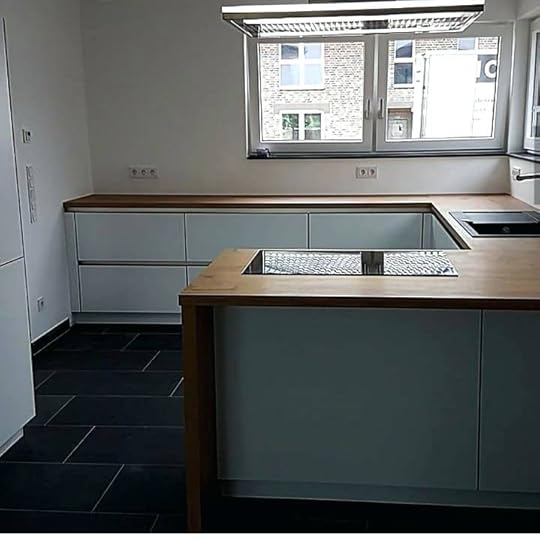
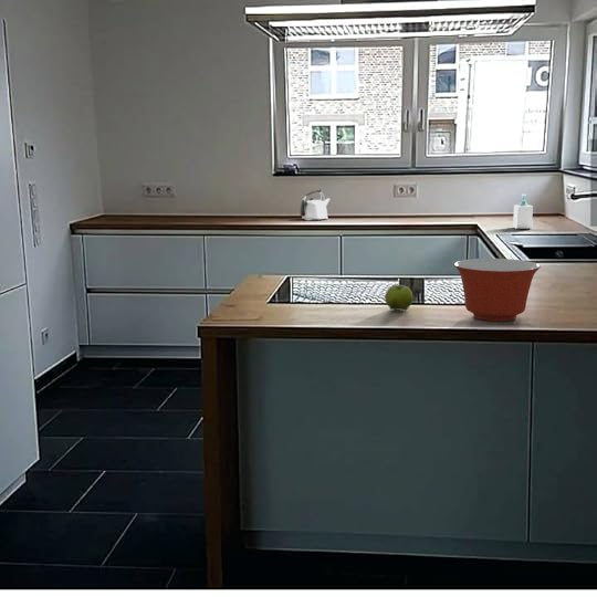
+ mixing bowl (495, 290)
+ soap bottle (523, 211)
+ kettle (315, 203)
+ fruit (398, 296)
